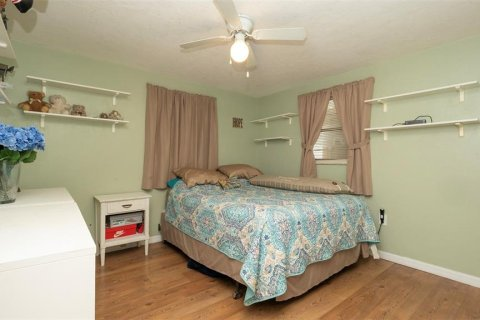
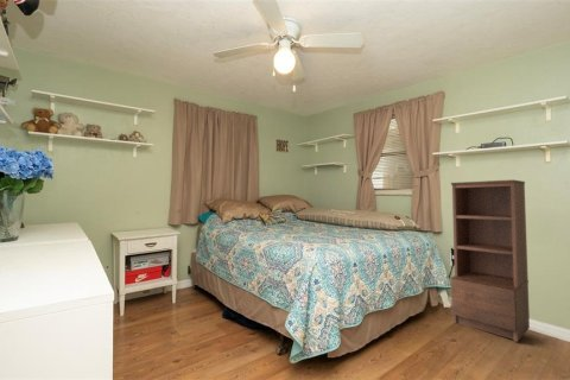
+ shelving unit (487, 253)
